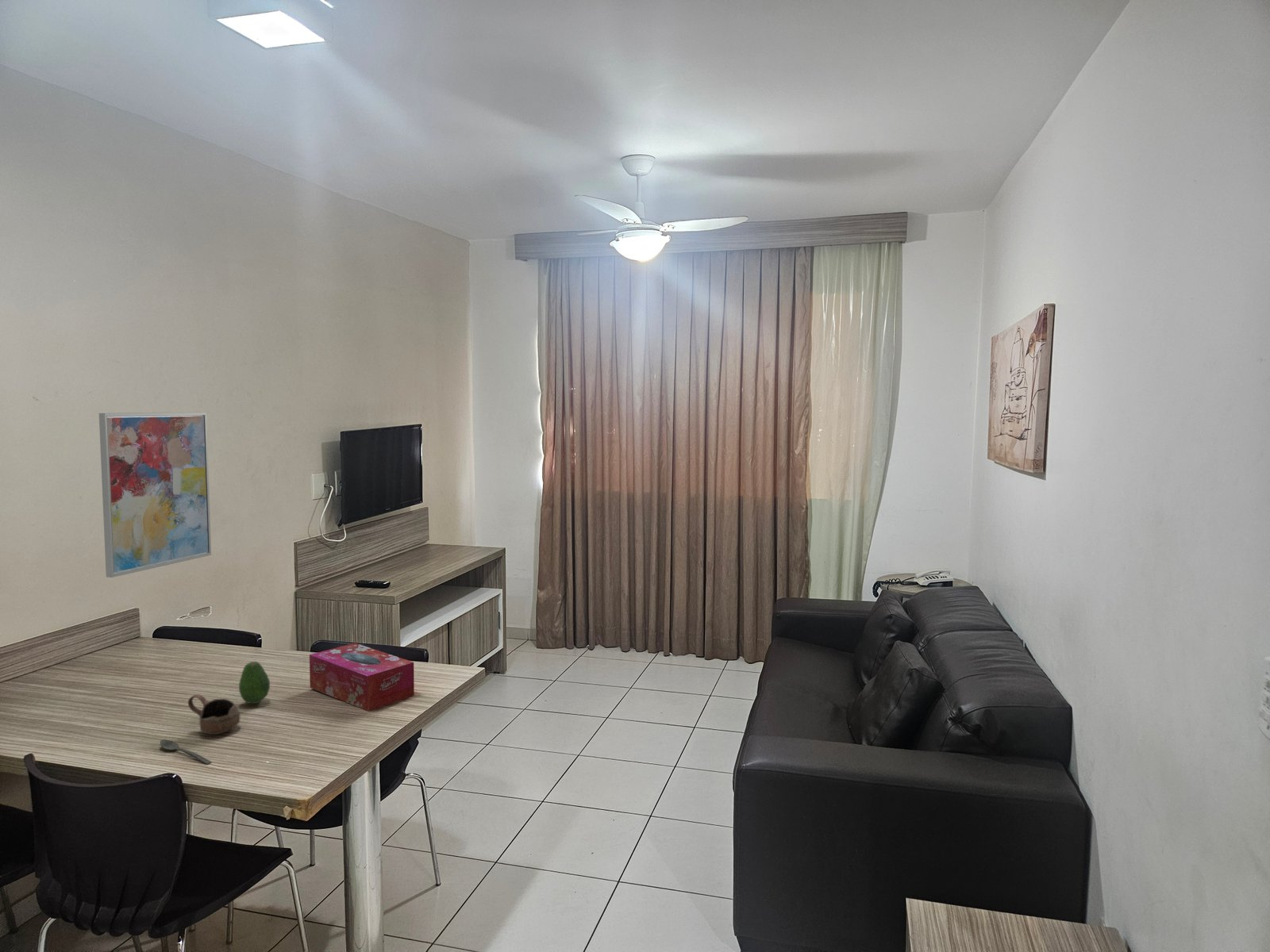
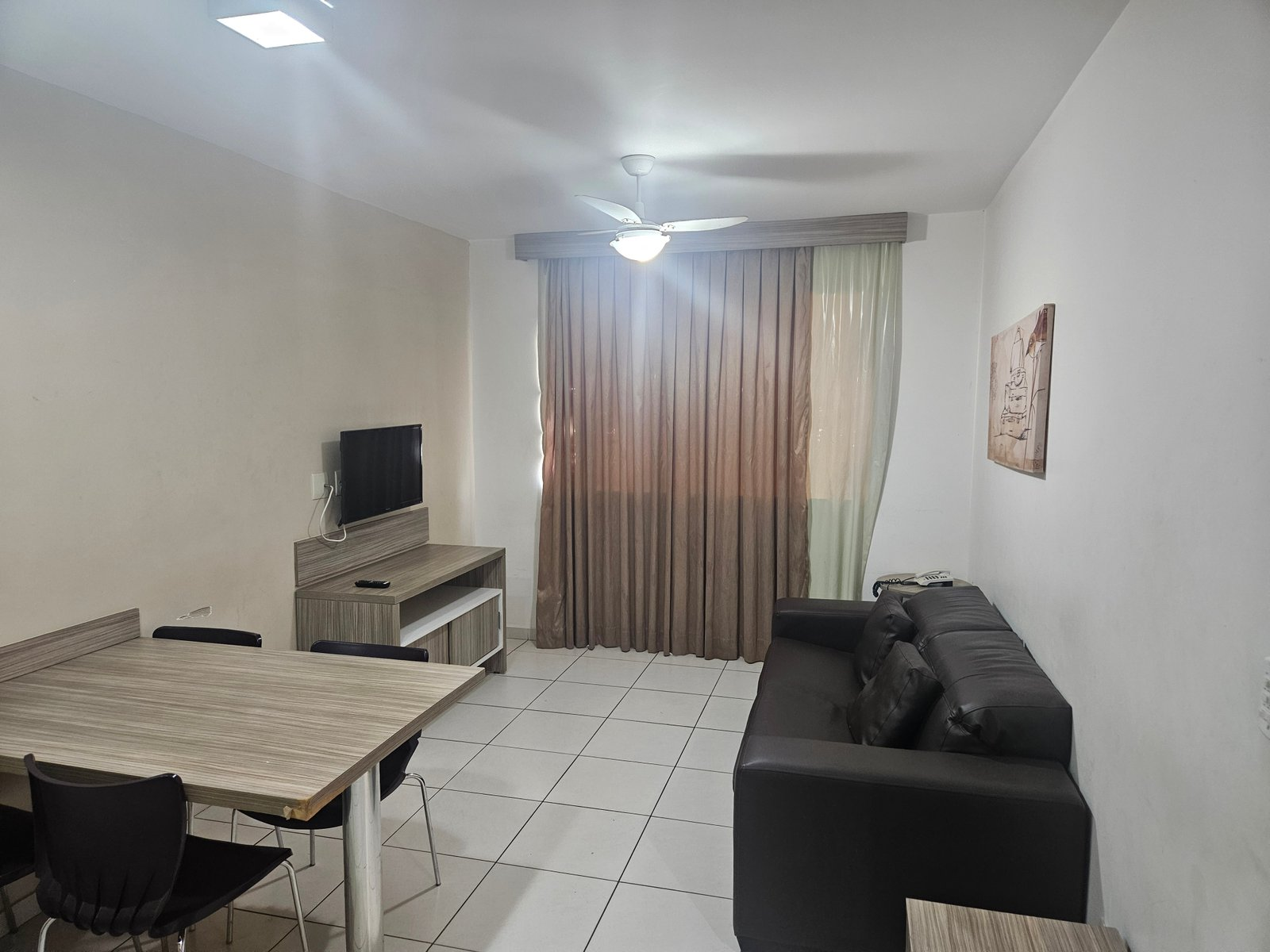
- tissue box (361, 674)
- wall art (159, 489)
- cup (216, 712)
- fruit (254, 682)
- spoon (185, 751)
